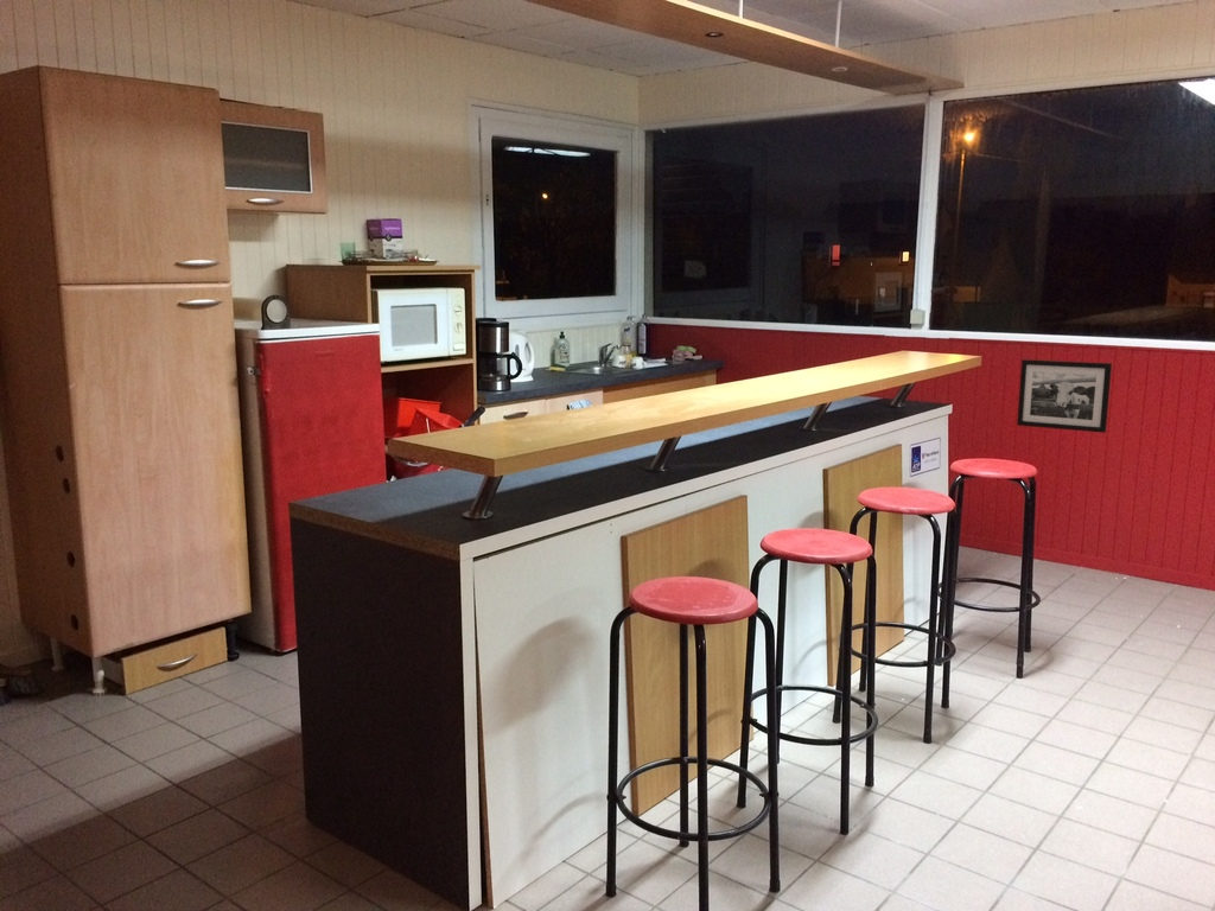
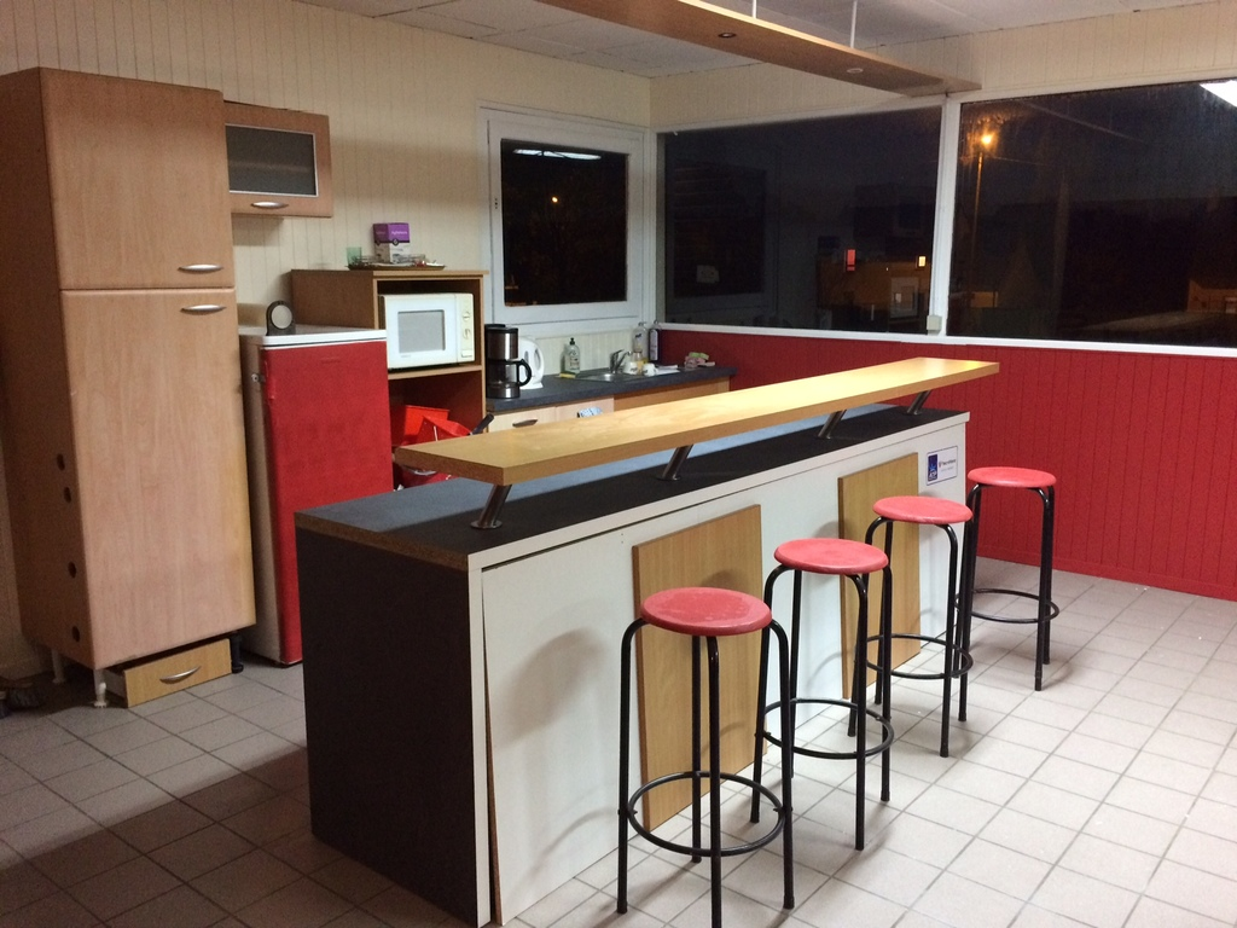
- picture frame (1062, 395)
